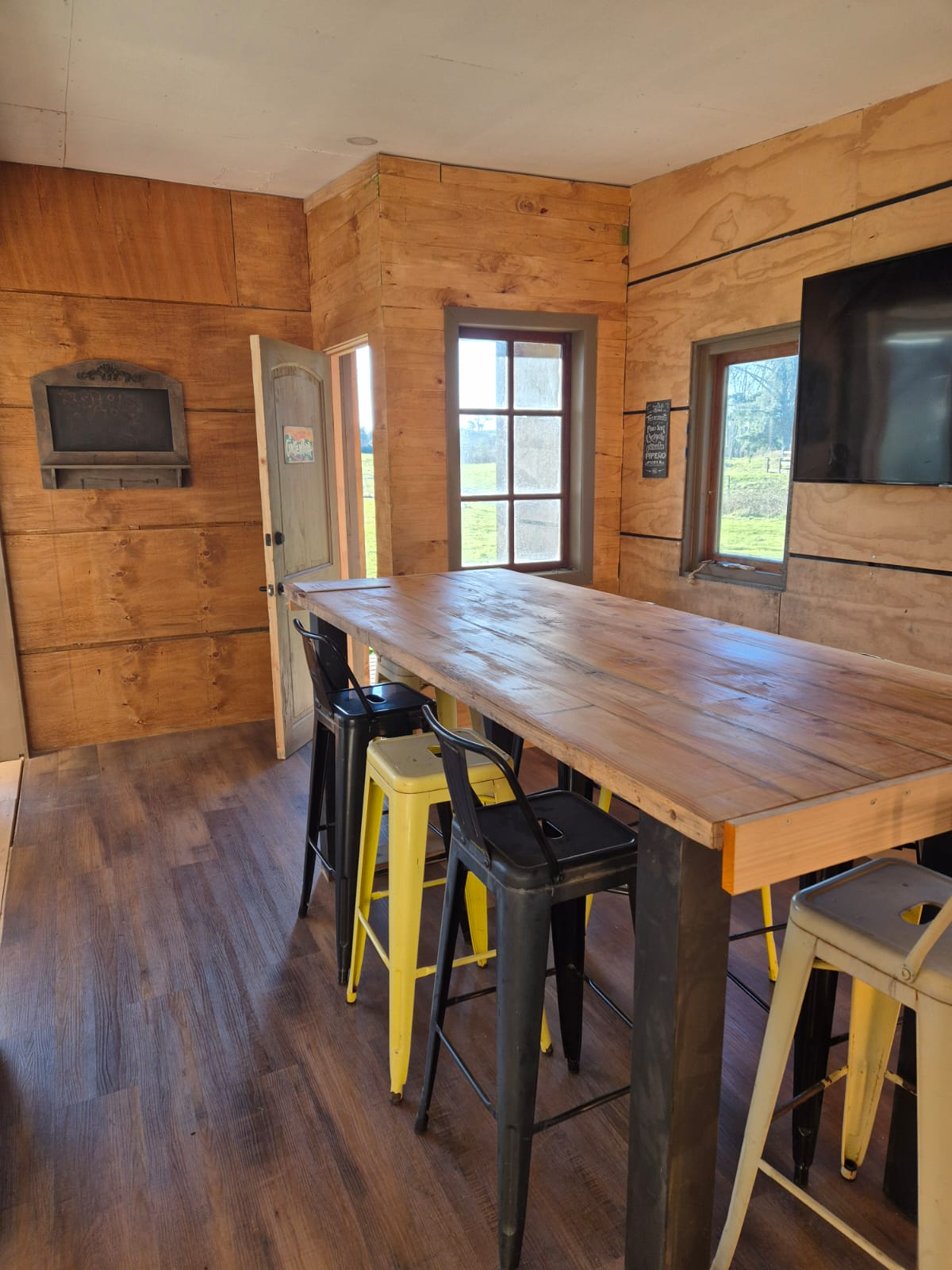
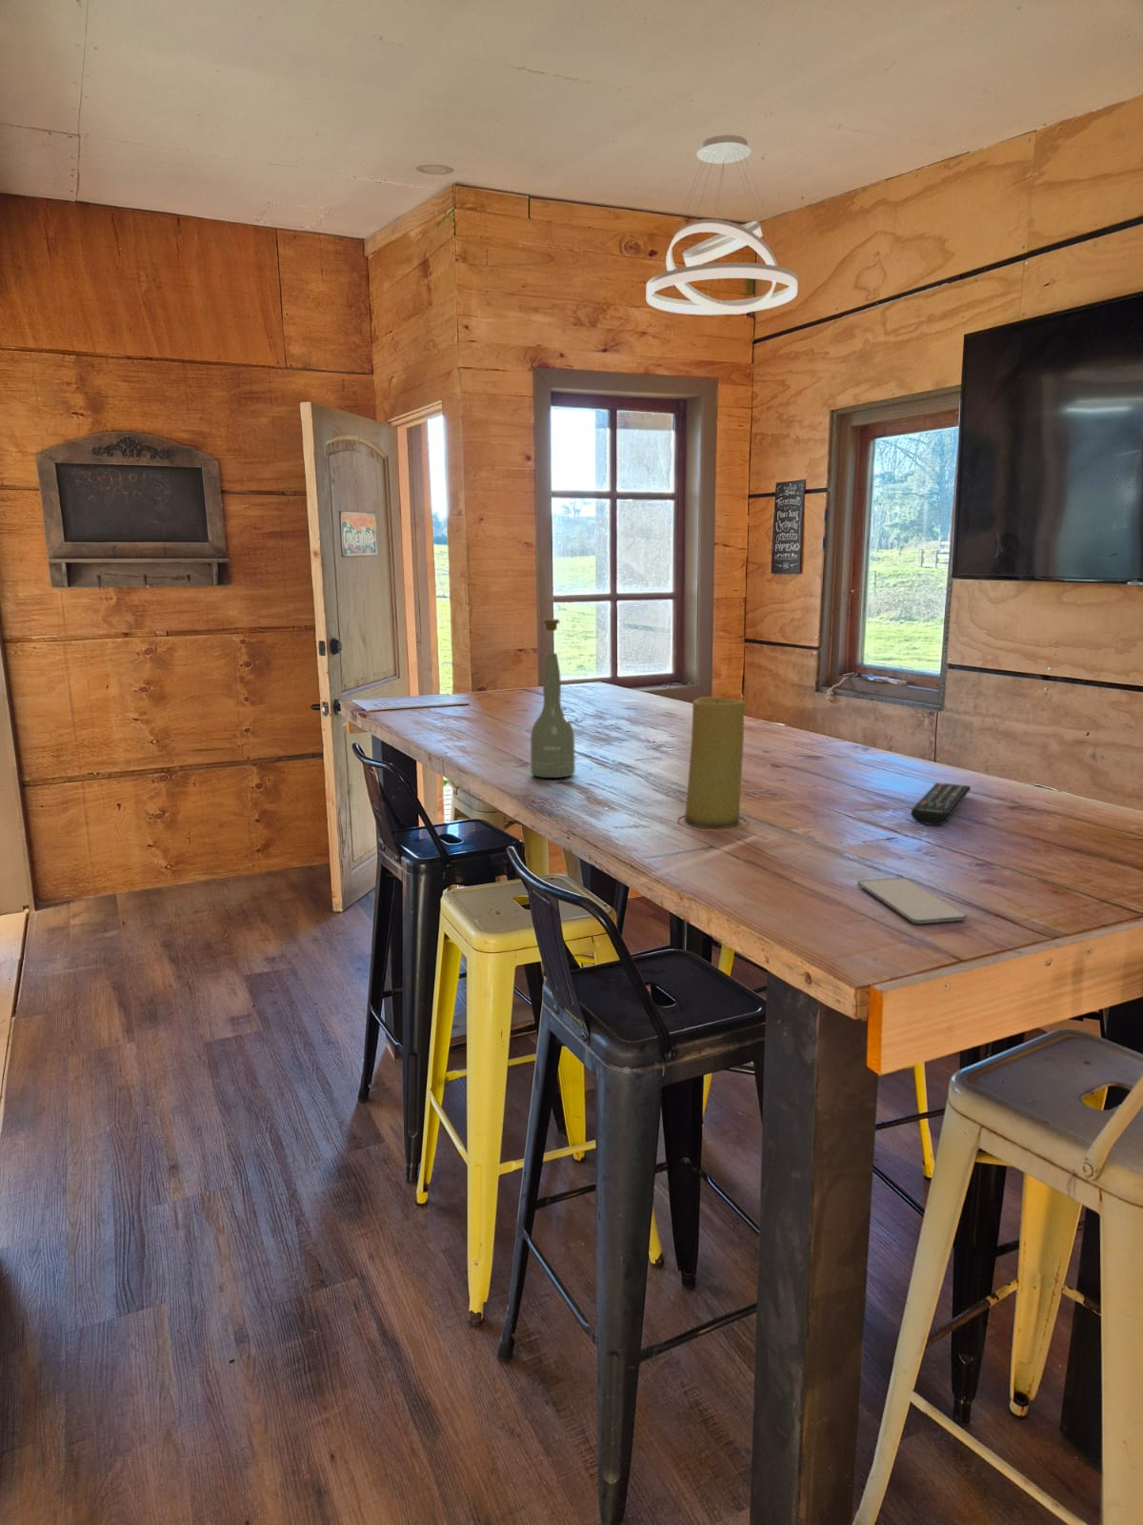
+ pendant light (722, 226)
+ wine bottle (551, 698)
+ candle (713, 760)
+ remote control (942, 802)
+ smartphone (909, 899)
